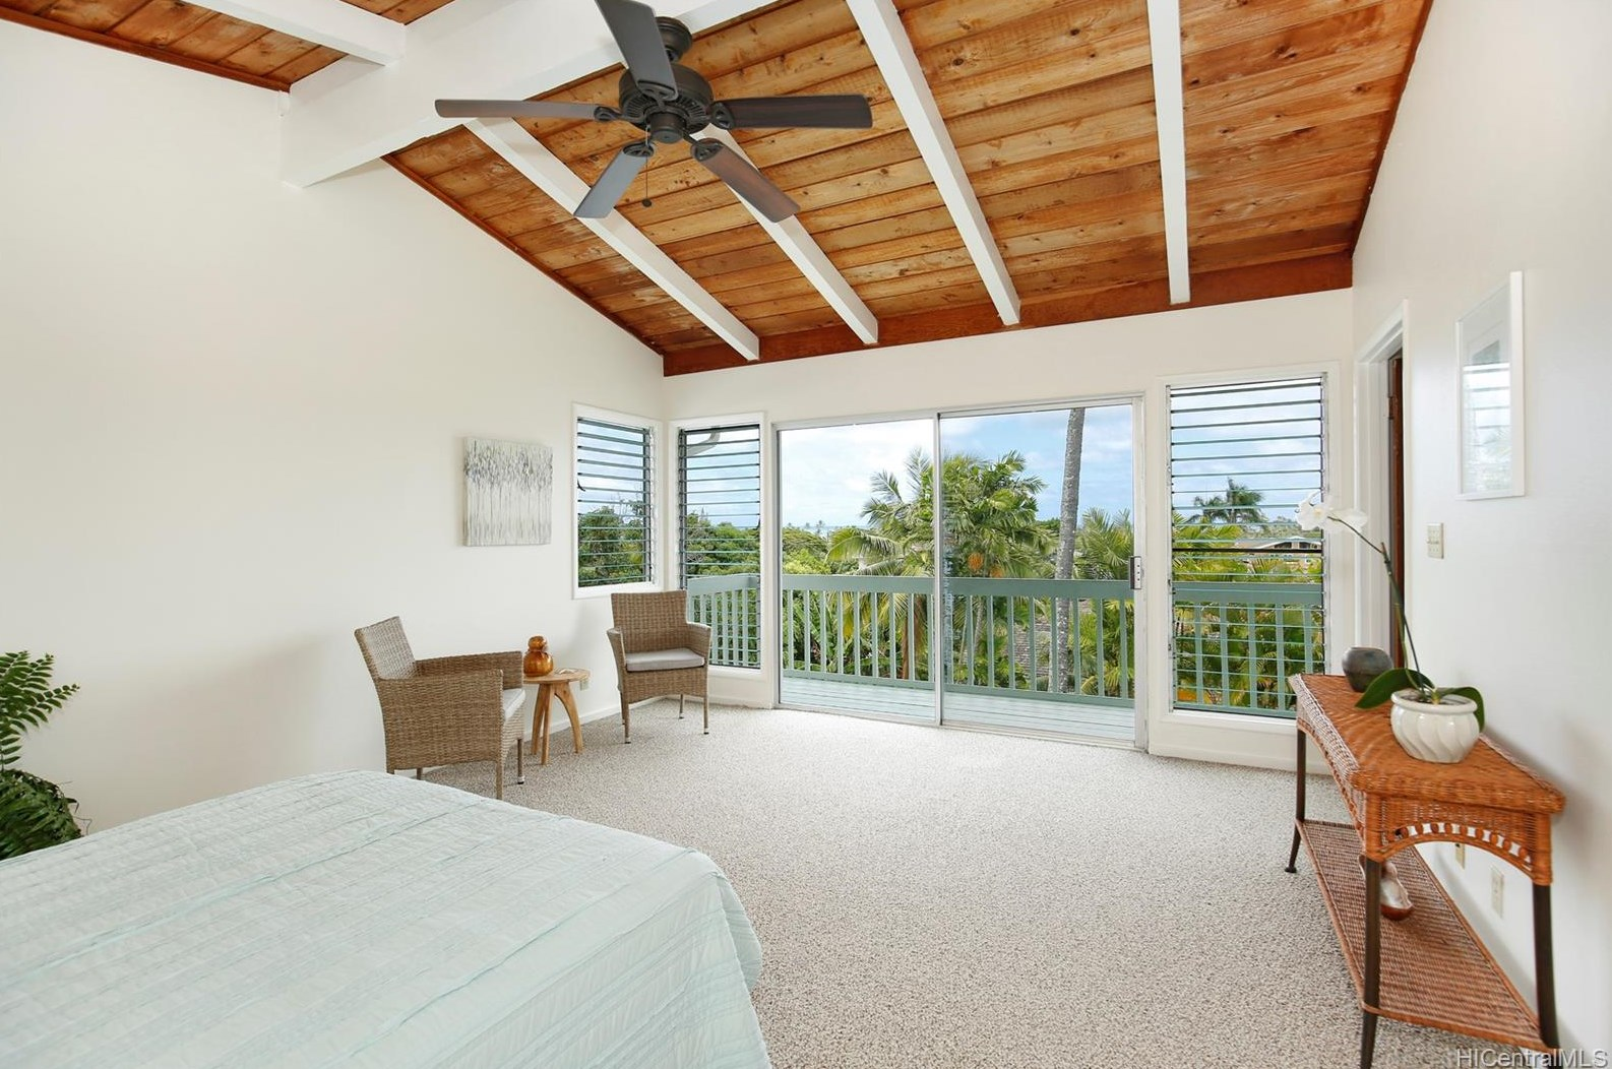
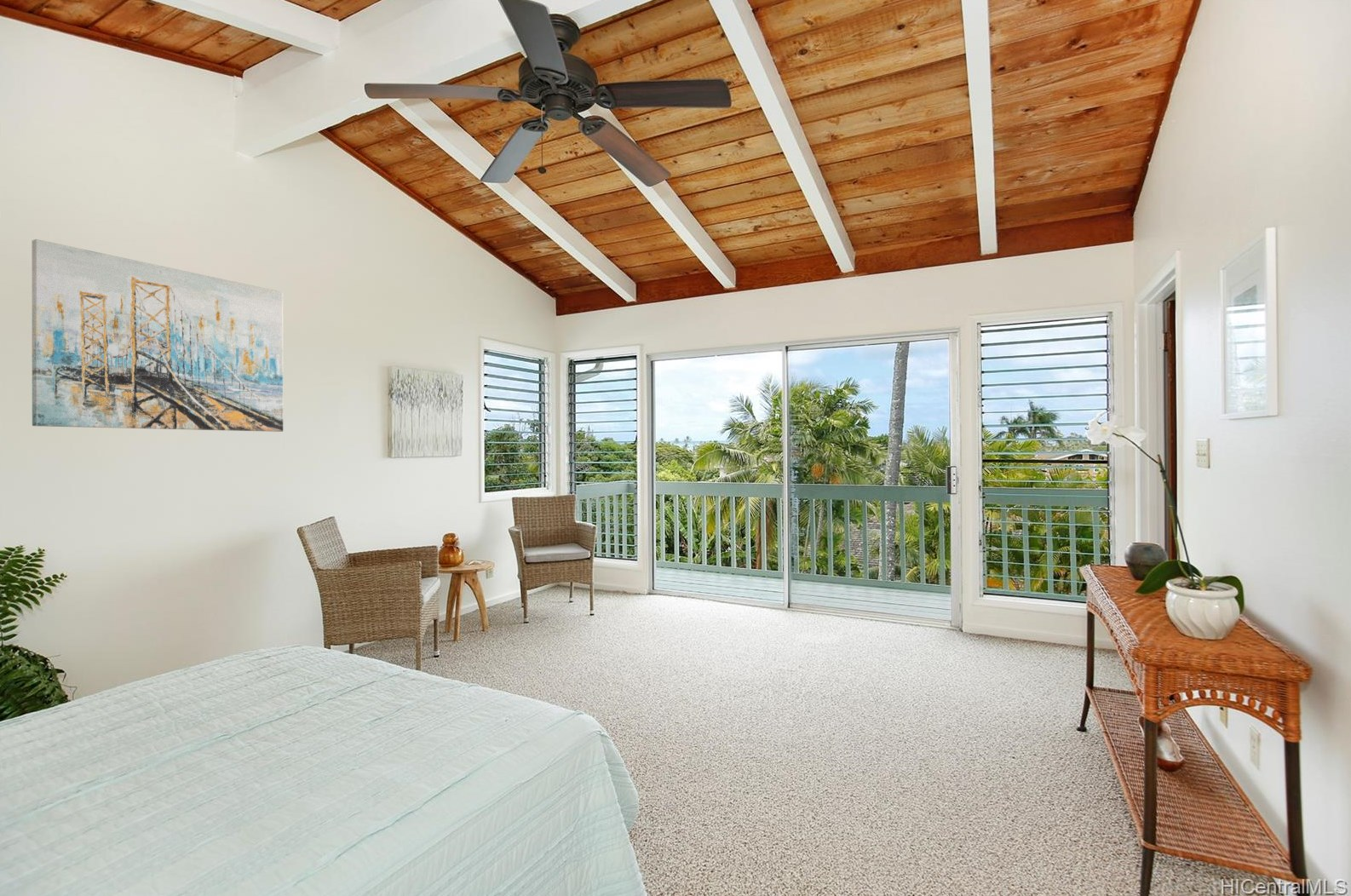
+ wall art (175, 349)
